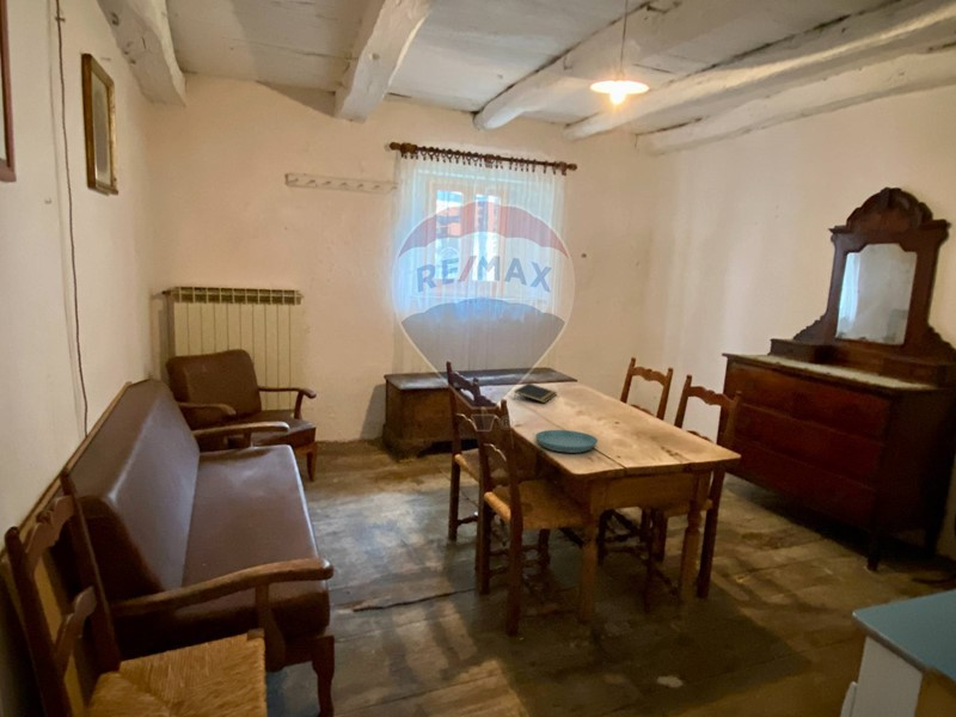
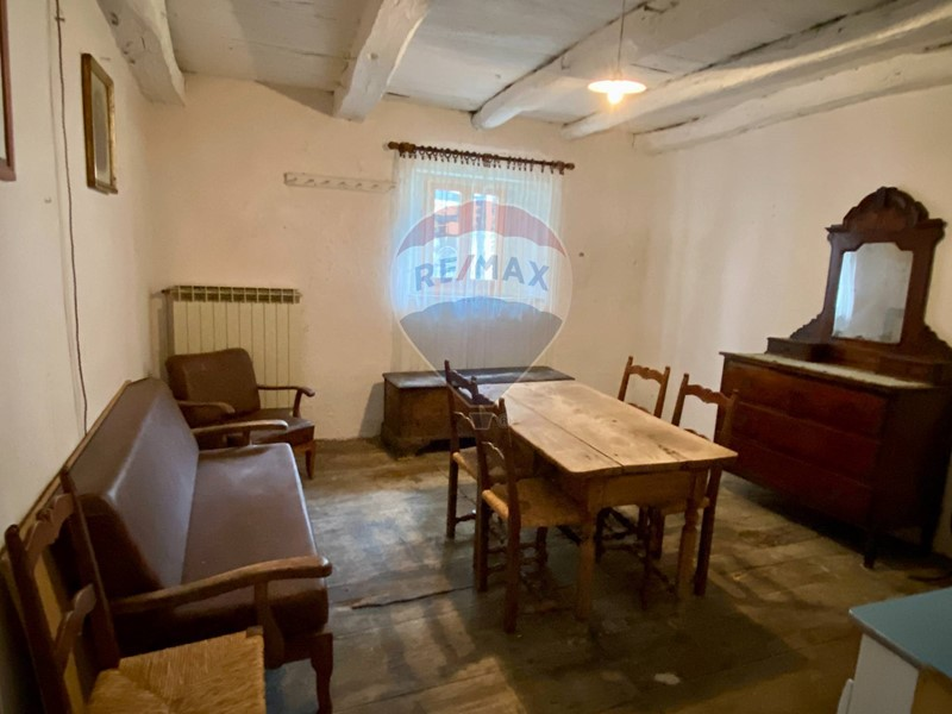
- notepad (535, 392)
- saucer (565, 441)
